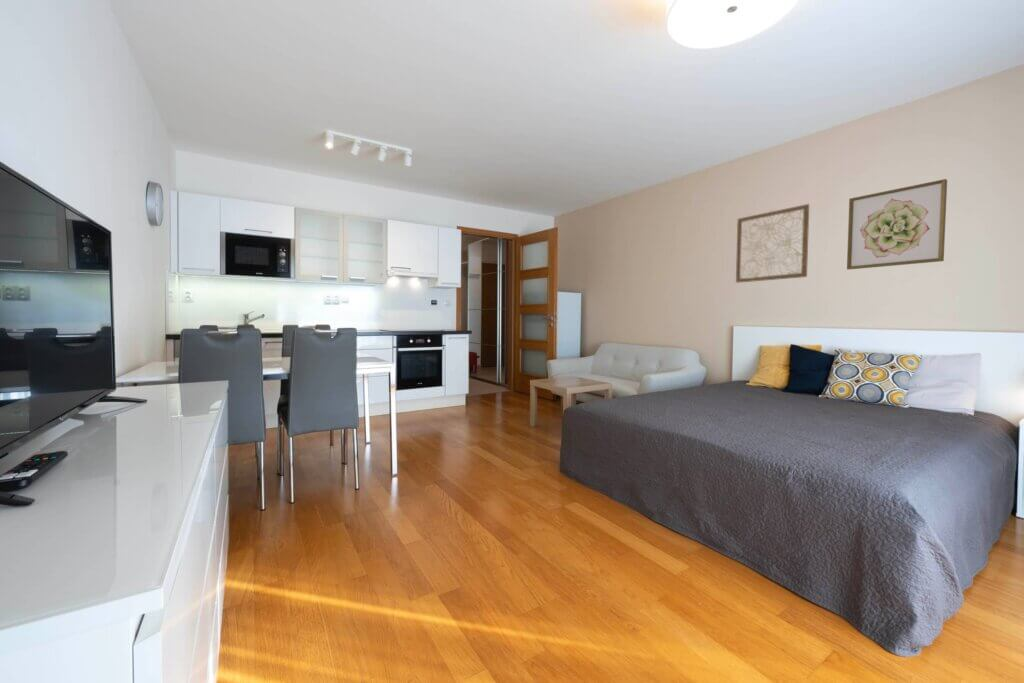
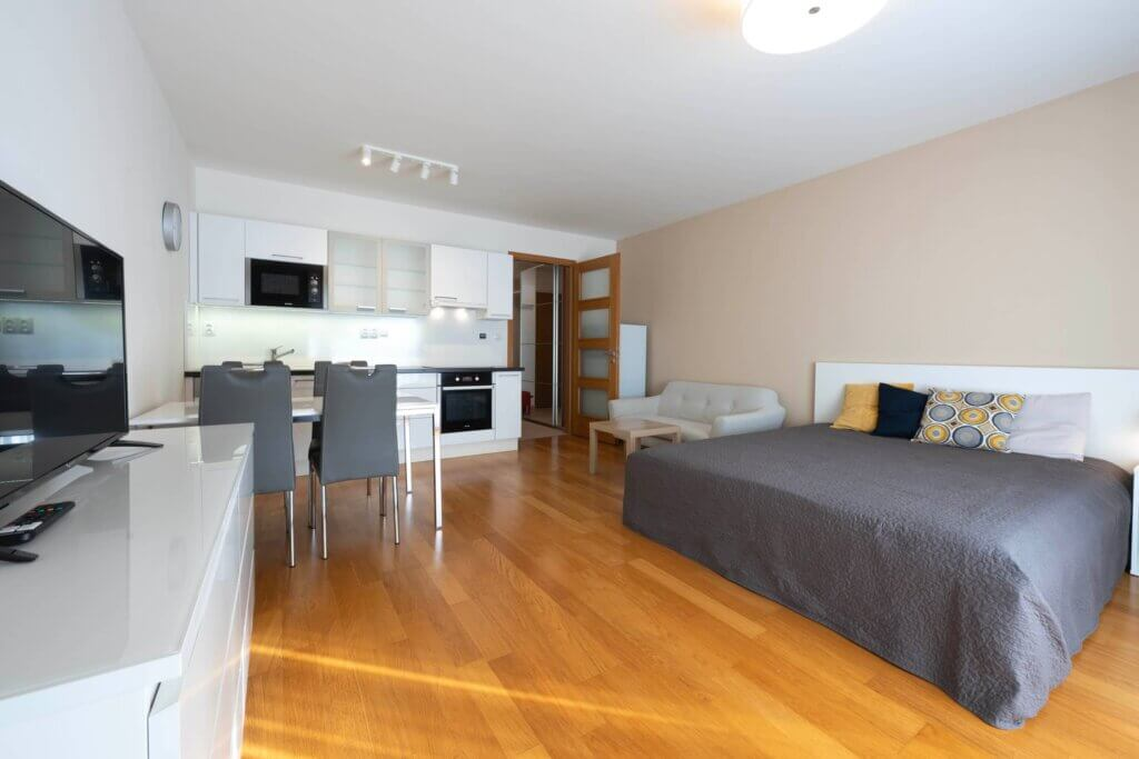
- wall art (893, 227)
- wall art (772, 247)
